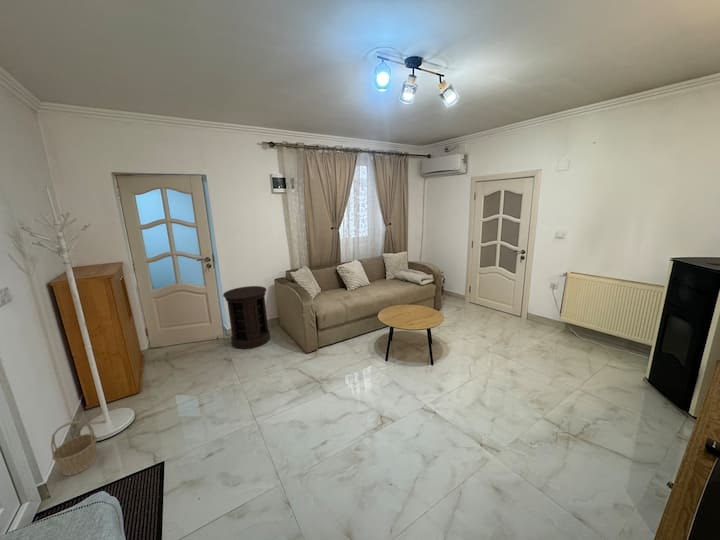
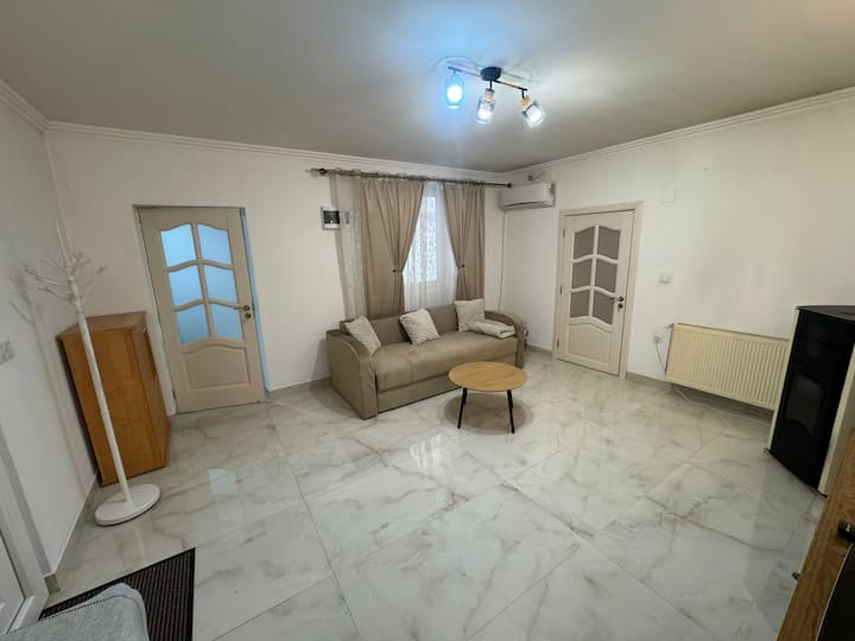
- basket (74, 443)
- side table (248, 316)
